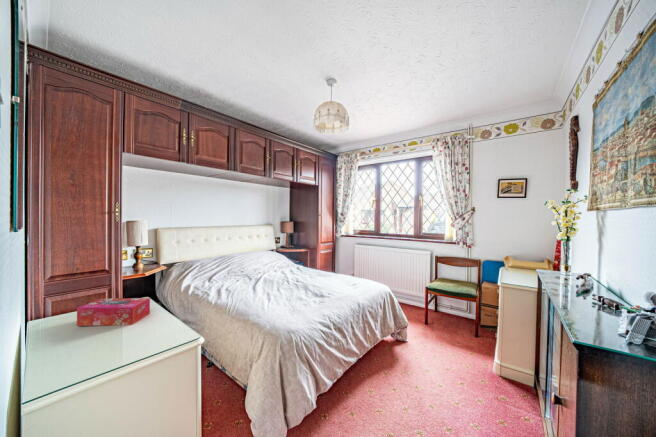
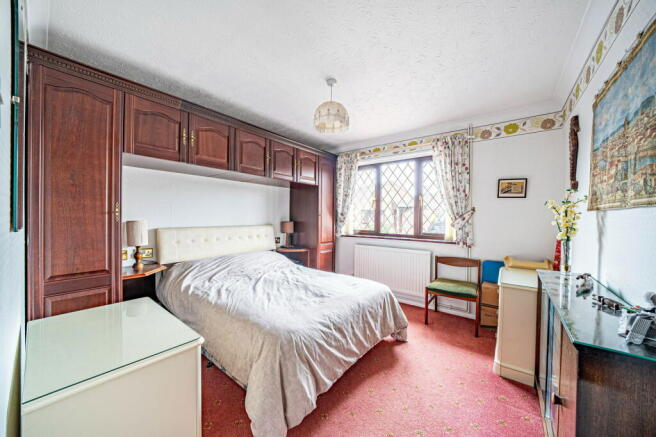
- tissue box (115, 311)
